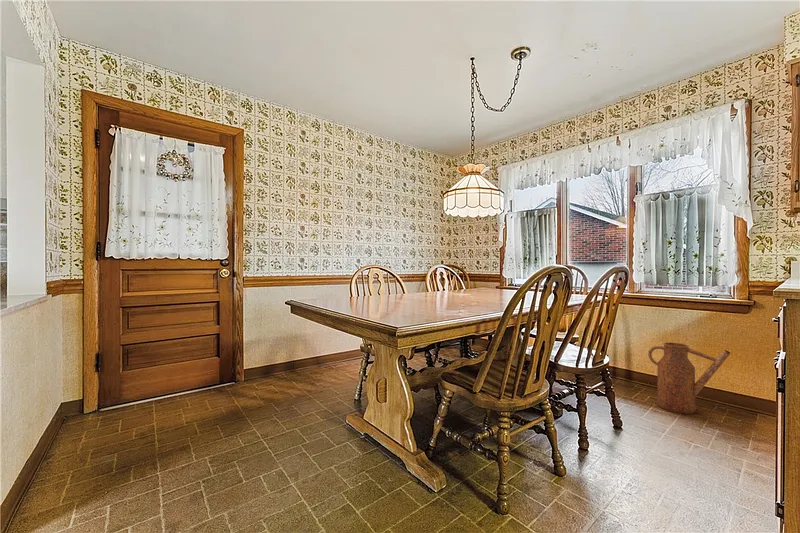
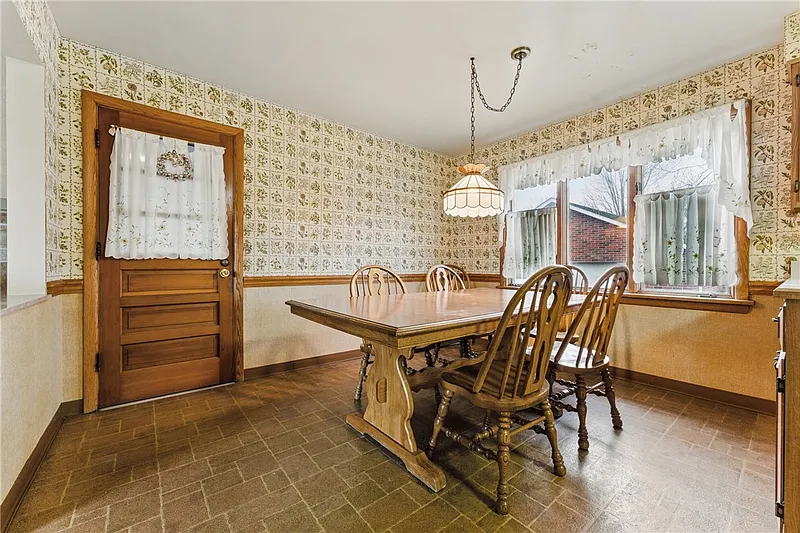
- watering can (686, 377)
